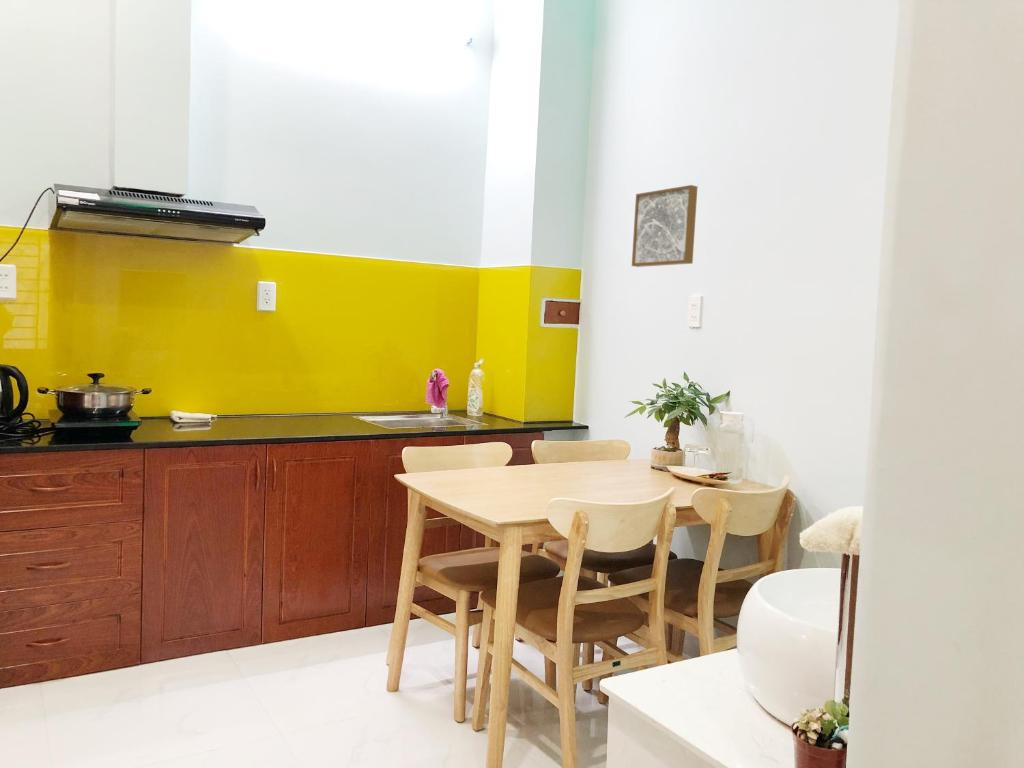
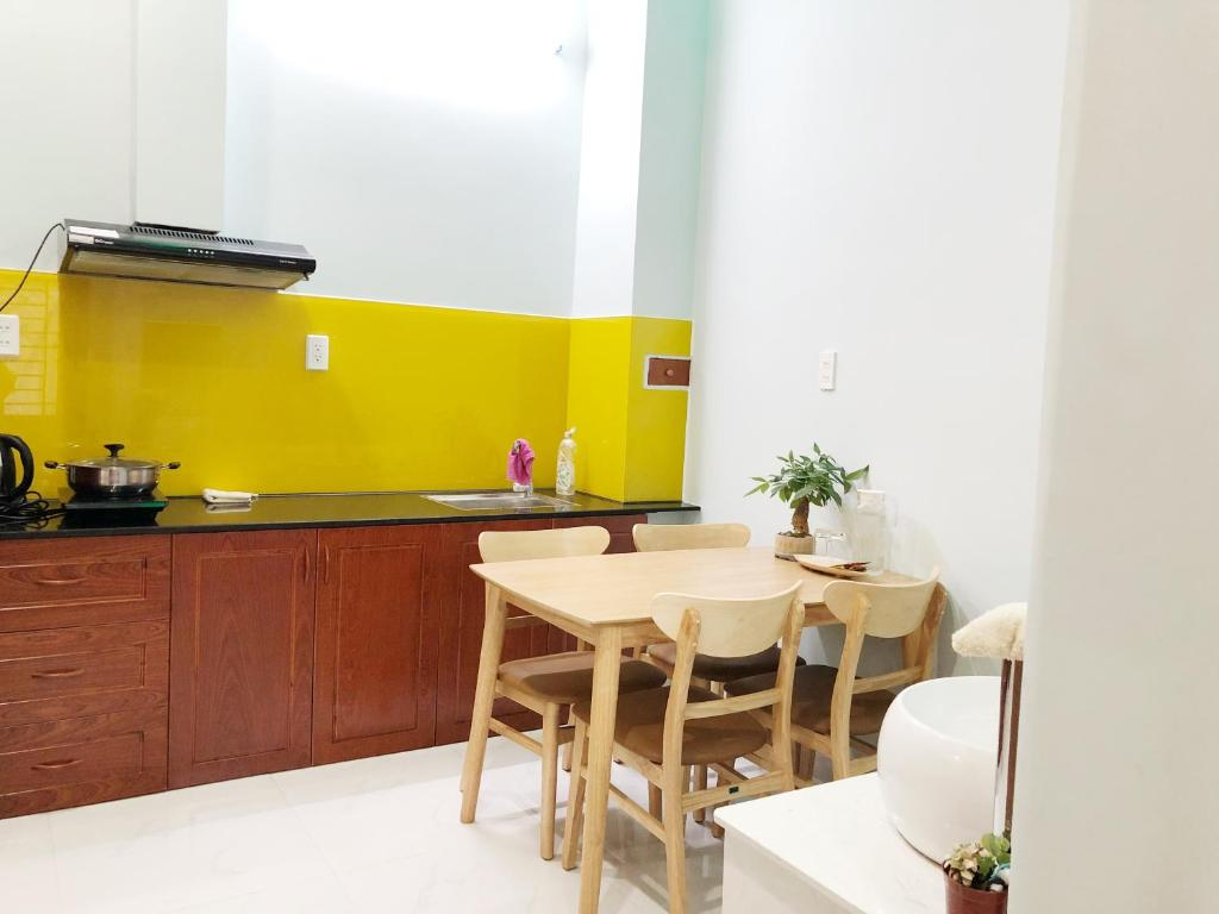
- wall art (663, 227)
